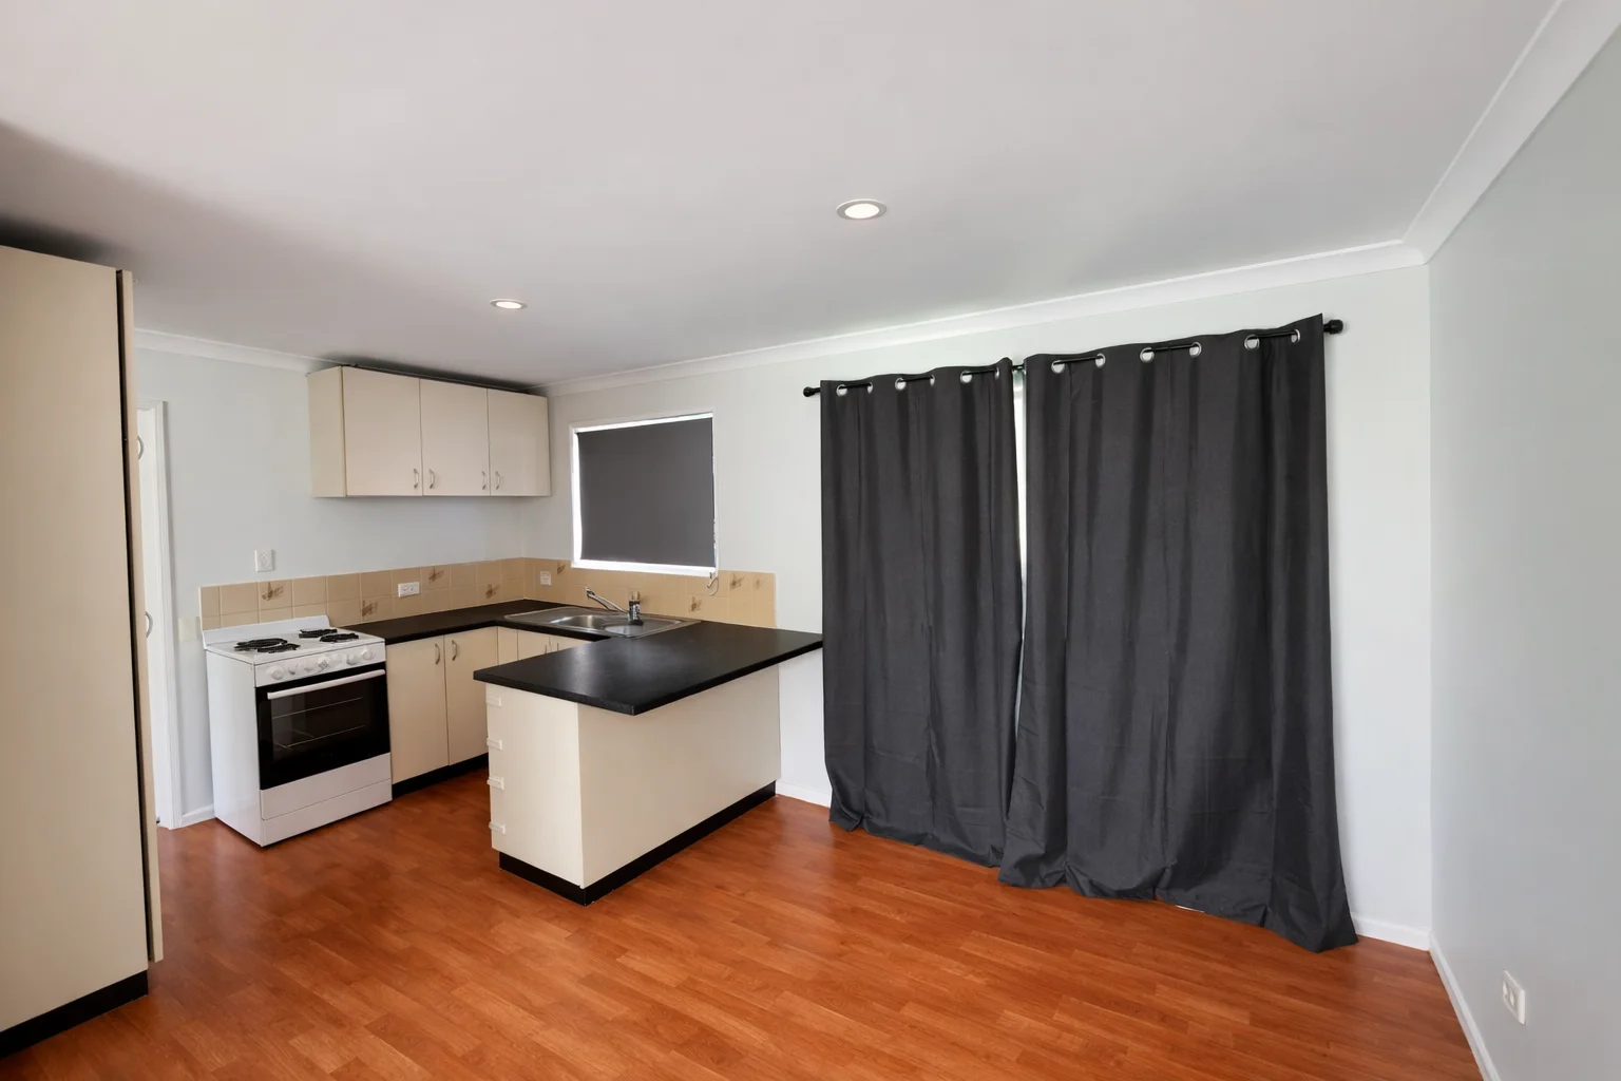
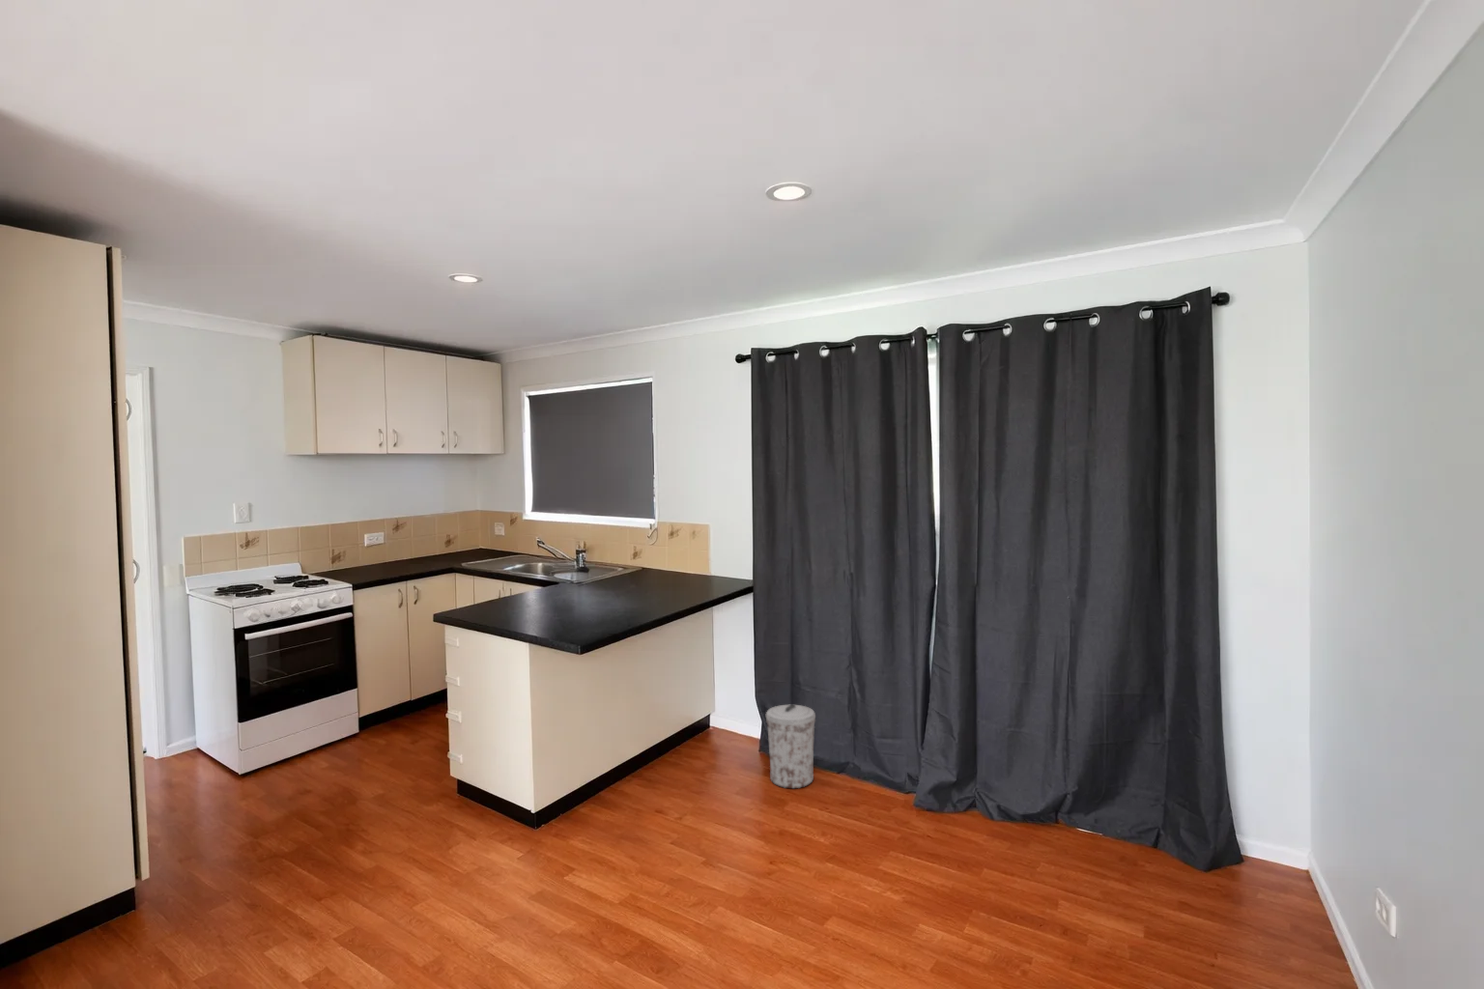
+ trash can (791, 743)
